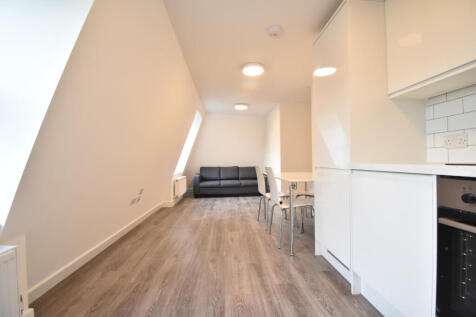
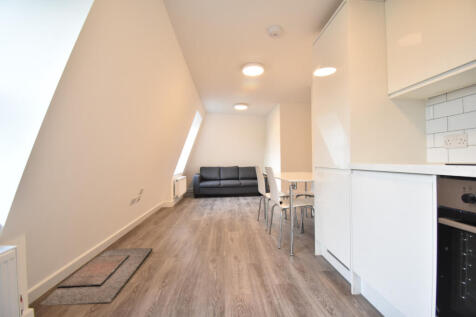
+ doormat (108, 269)
